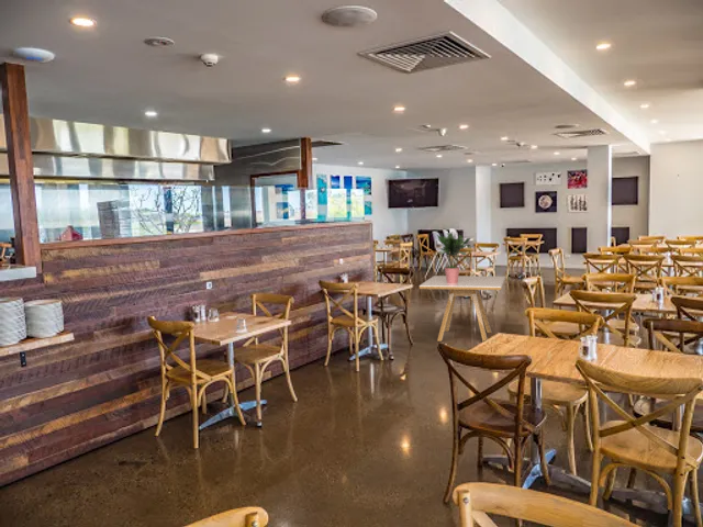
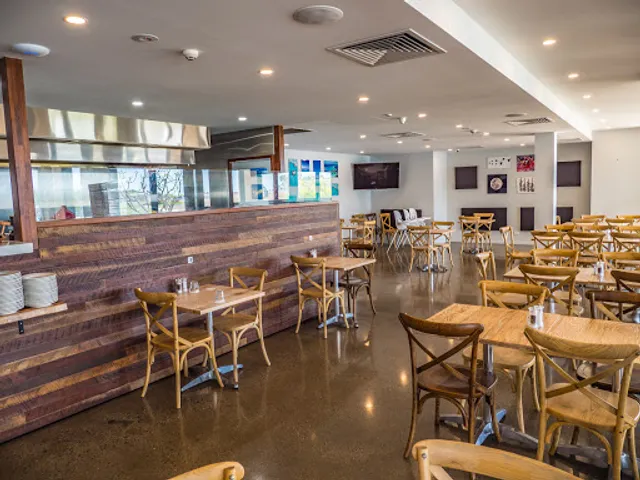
- dining table (475, 306)
- potted plant (456, 256)
